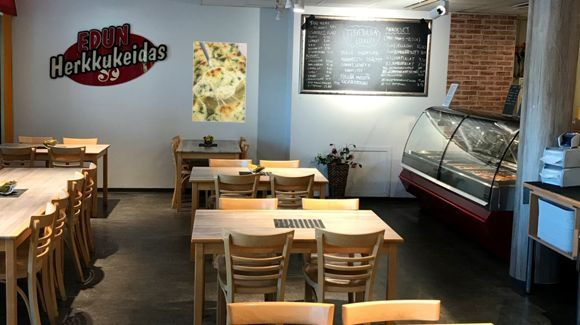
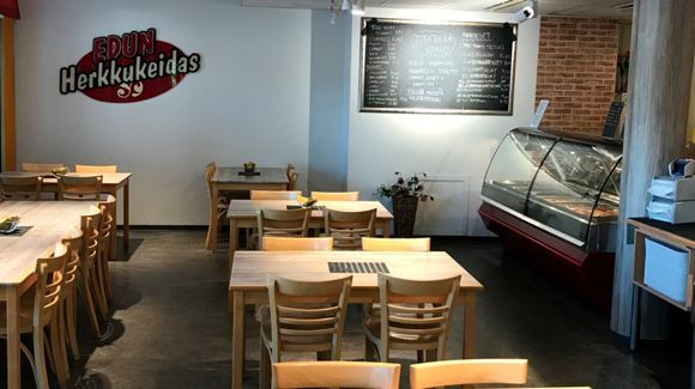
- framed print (219, 82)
